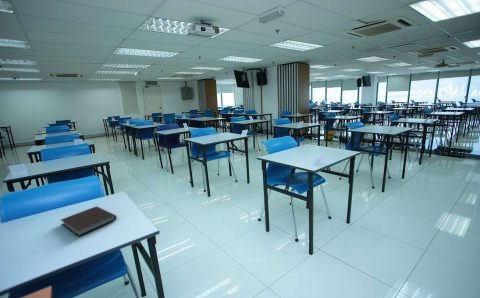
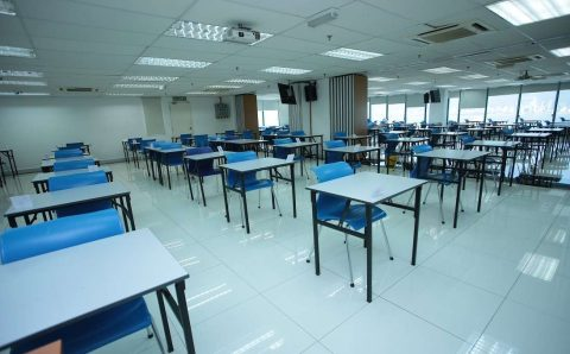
- notebook (88, 219)
